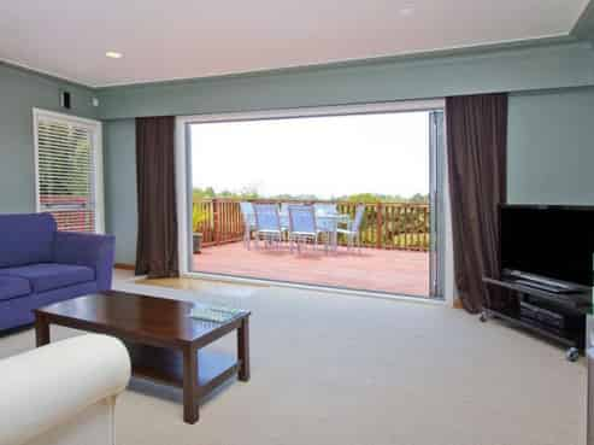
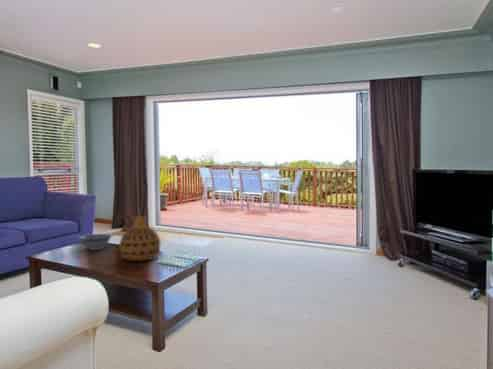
+ decorative bowl (96, 242)
+ vase (140, 237)
